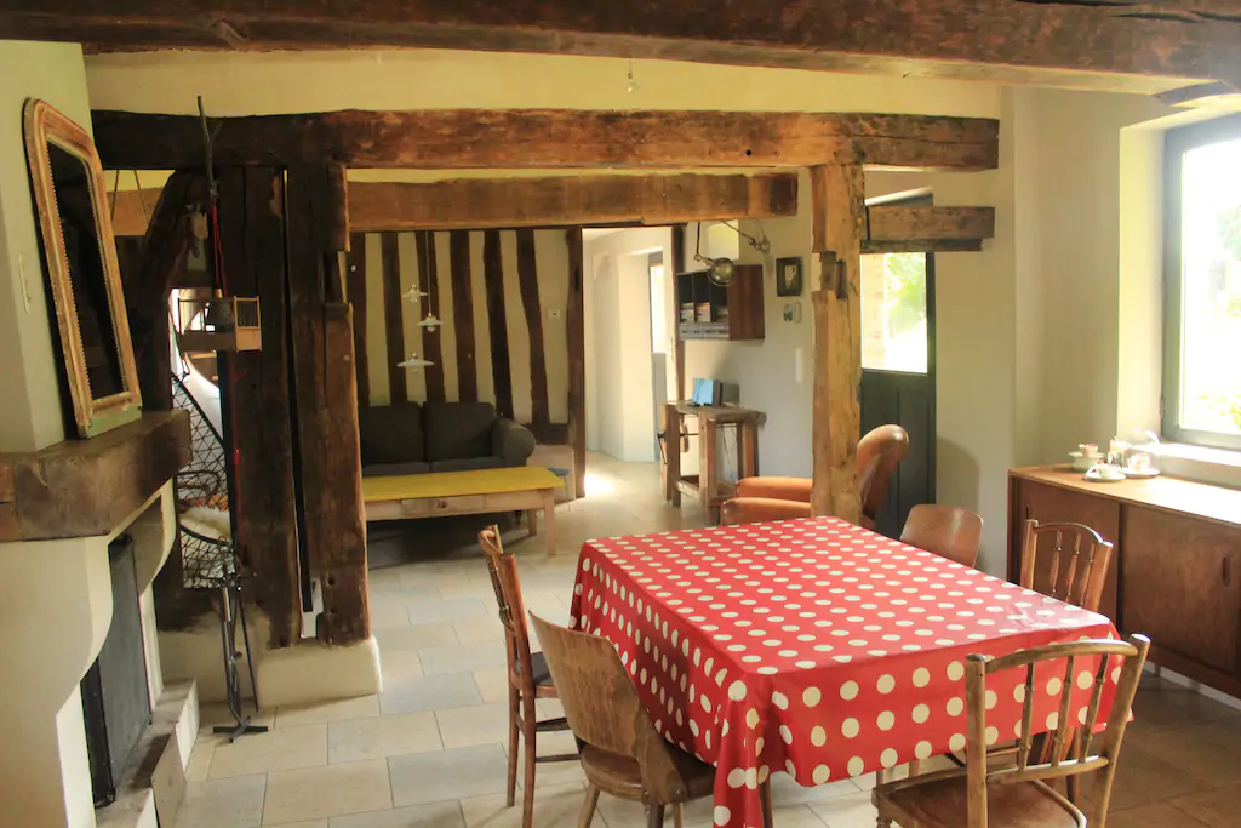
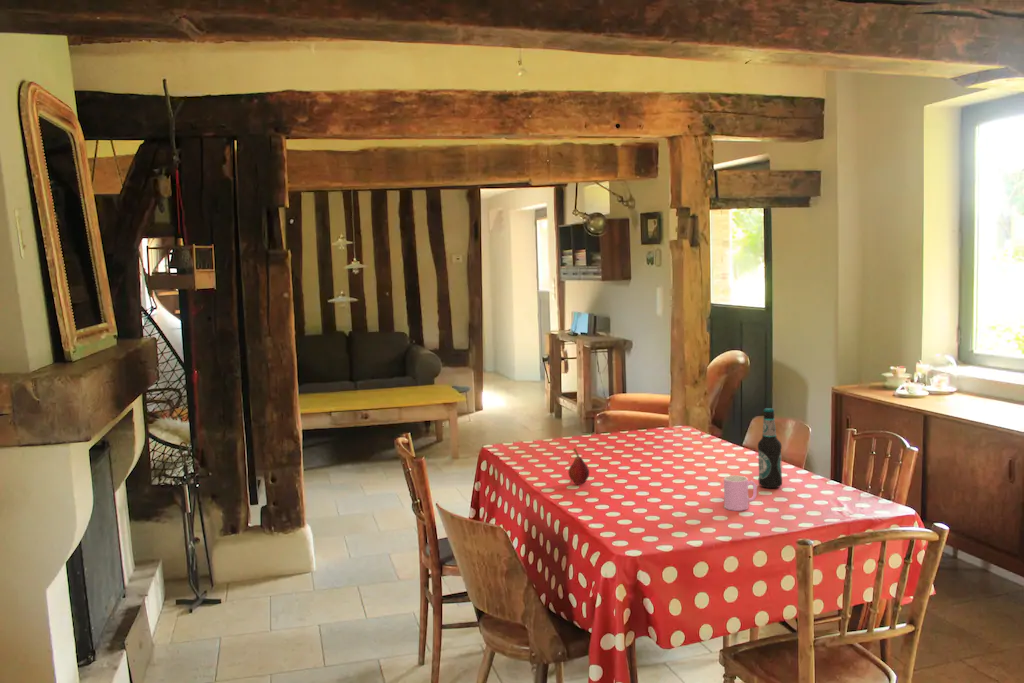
+ bottle (769, 447)
+ fruit (578, 465)
+ cup (741, 492)
